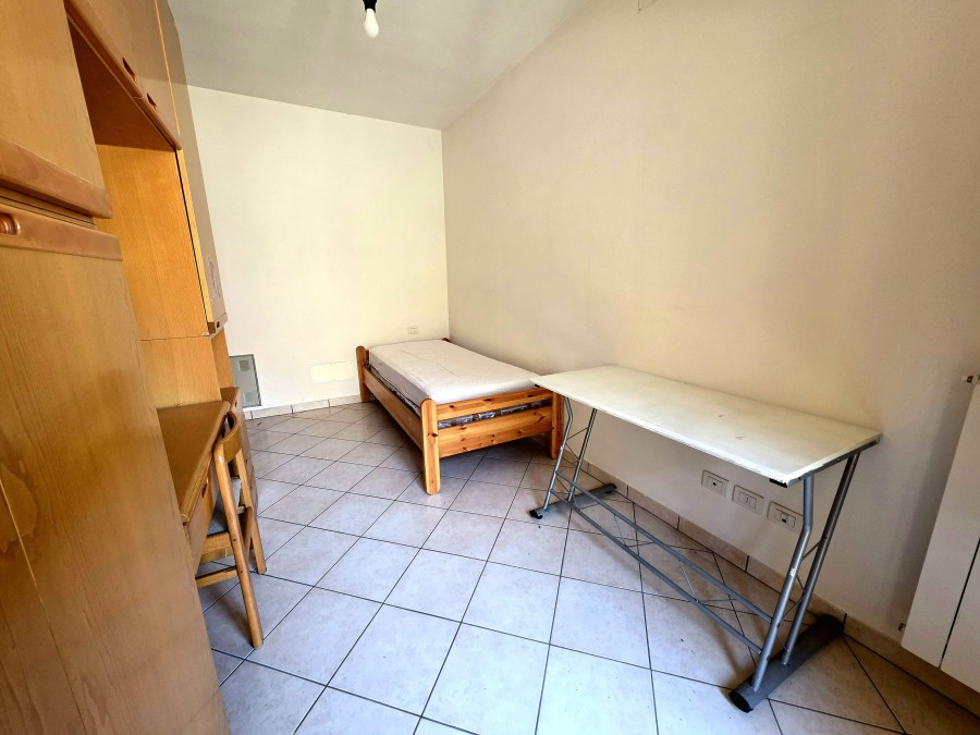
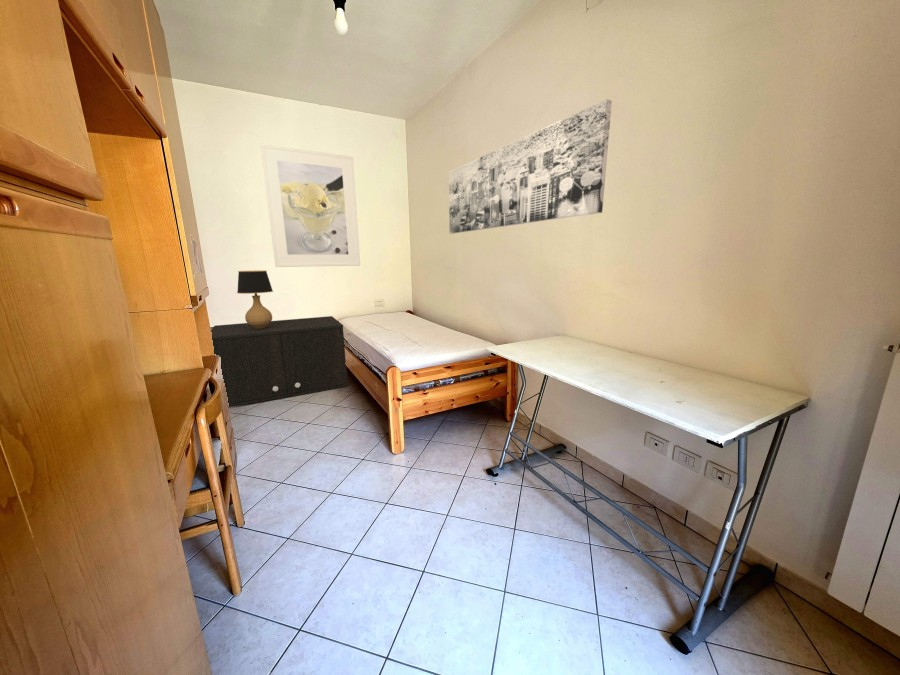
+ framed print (315, 210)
+ wall art (506, 187)
+ storage cabinet (282, 356)
+ table lamp (258, 299)
